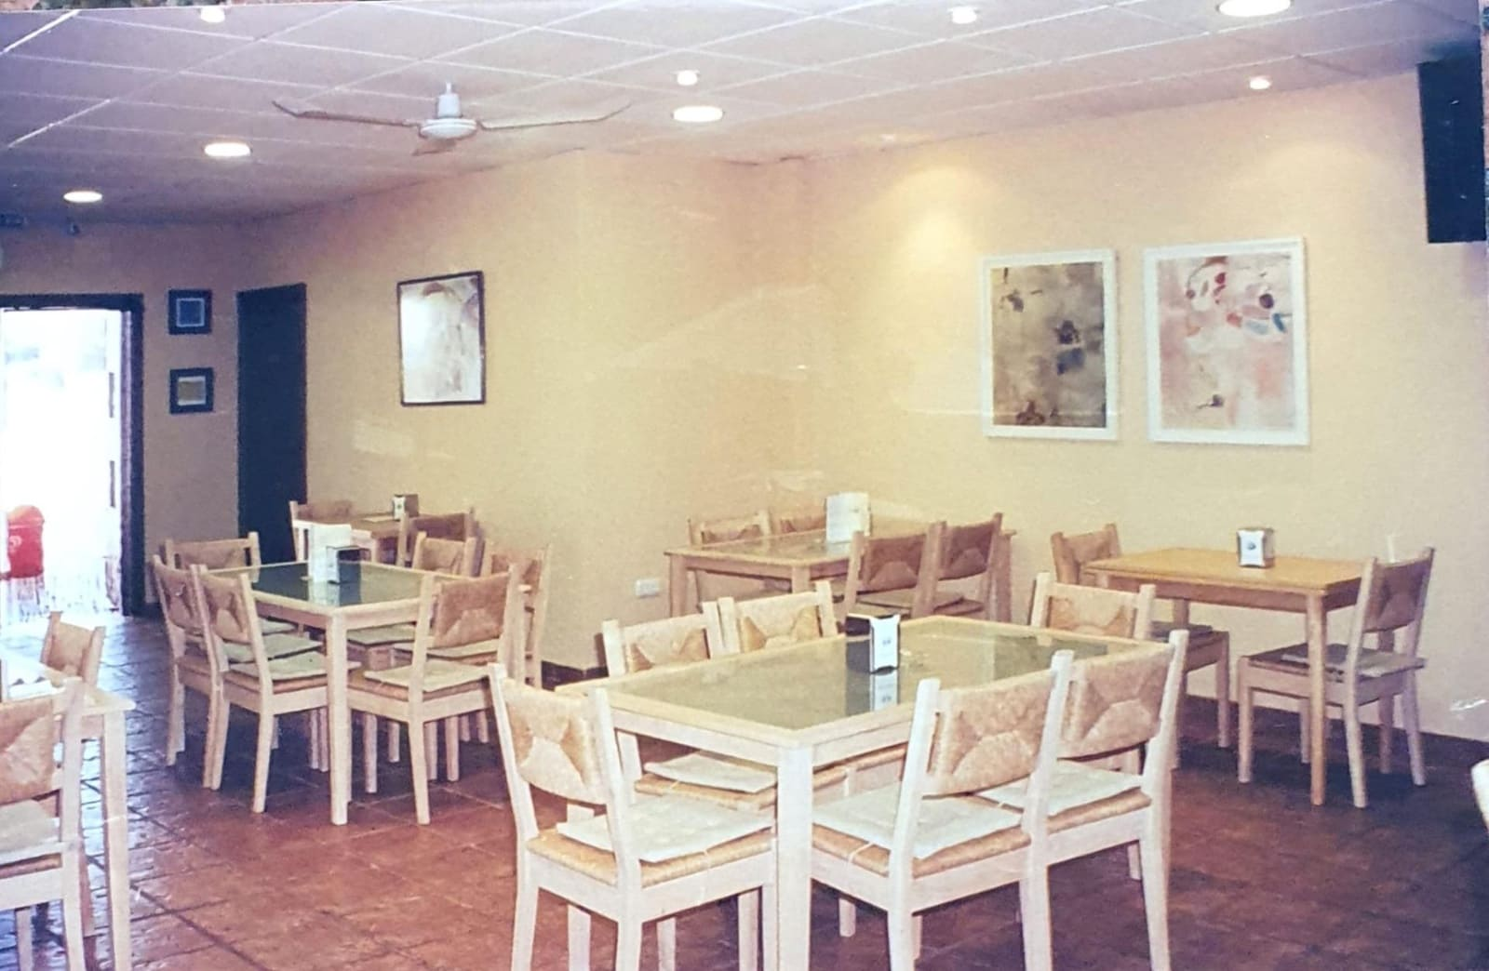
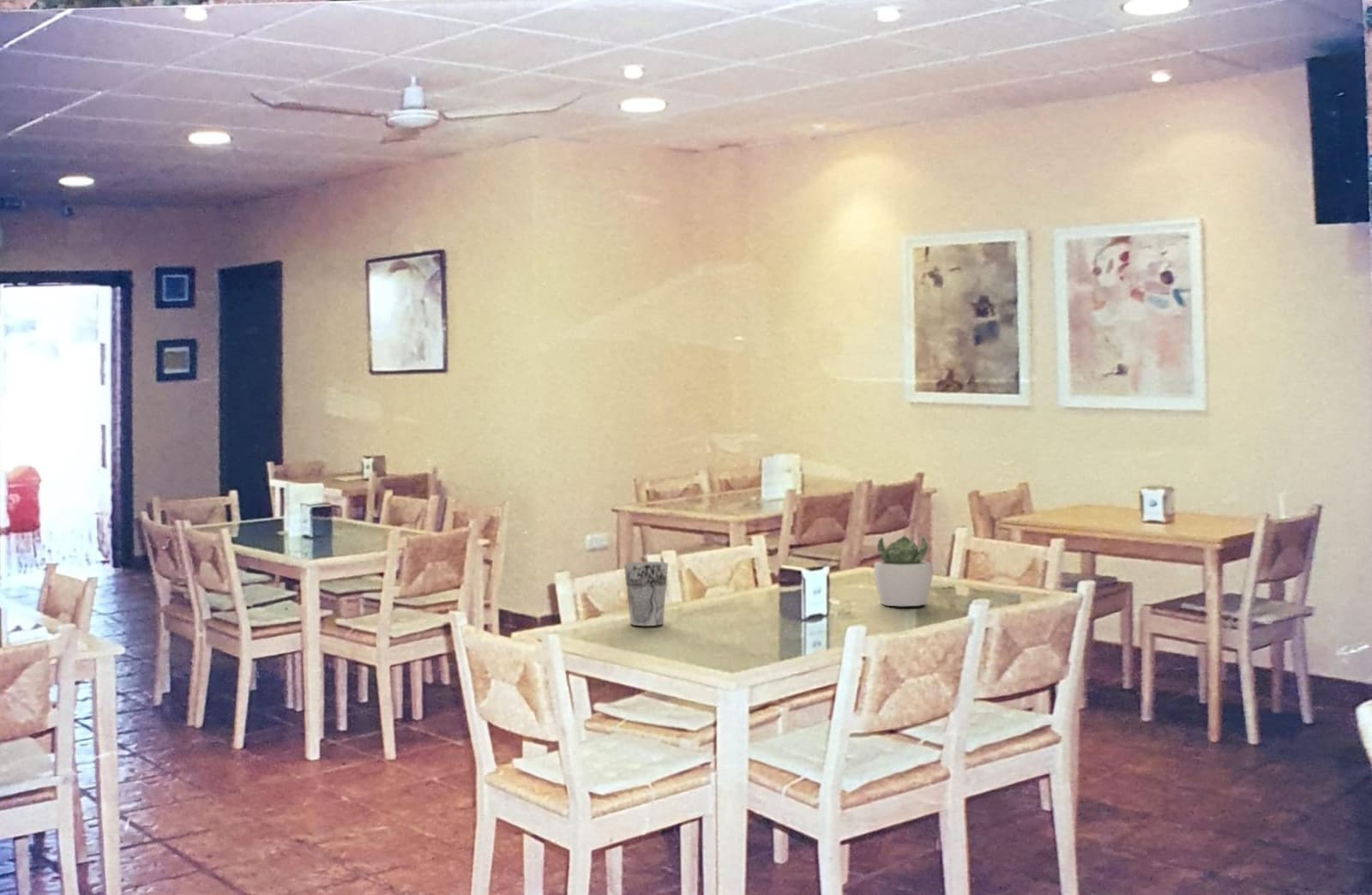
+ succulent plant (902, 570)
+ cup (646, 593)
